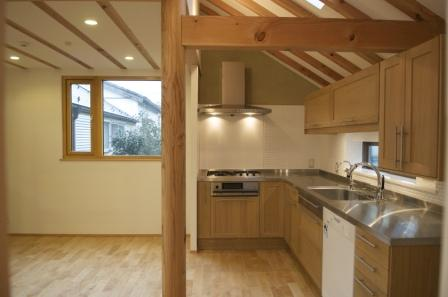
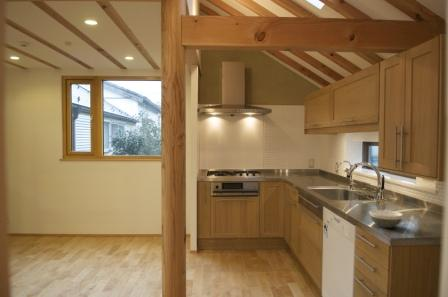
+ bowl (385, 219)
